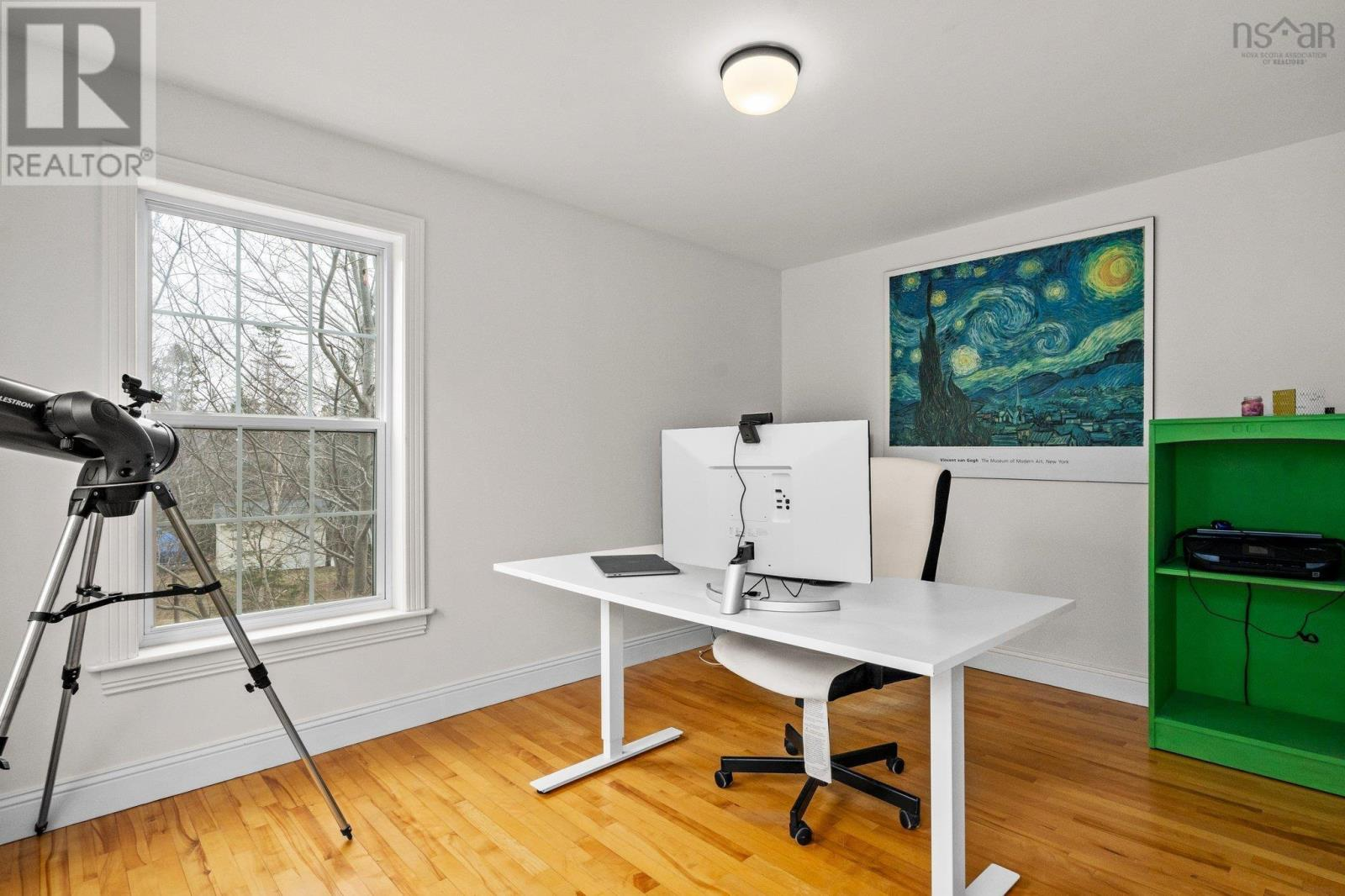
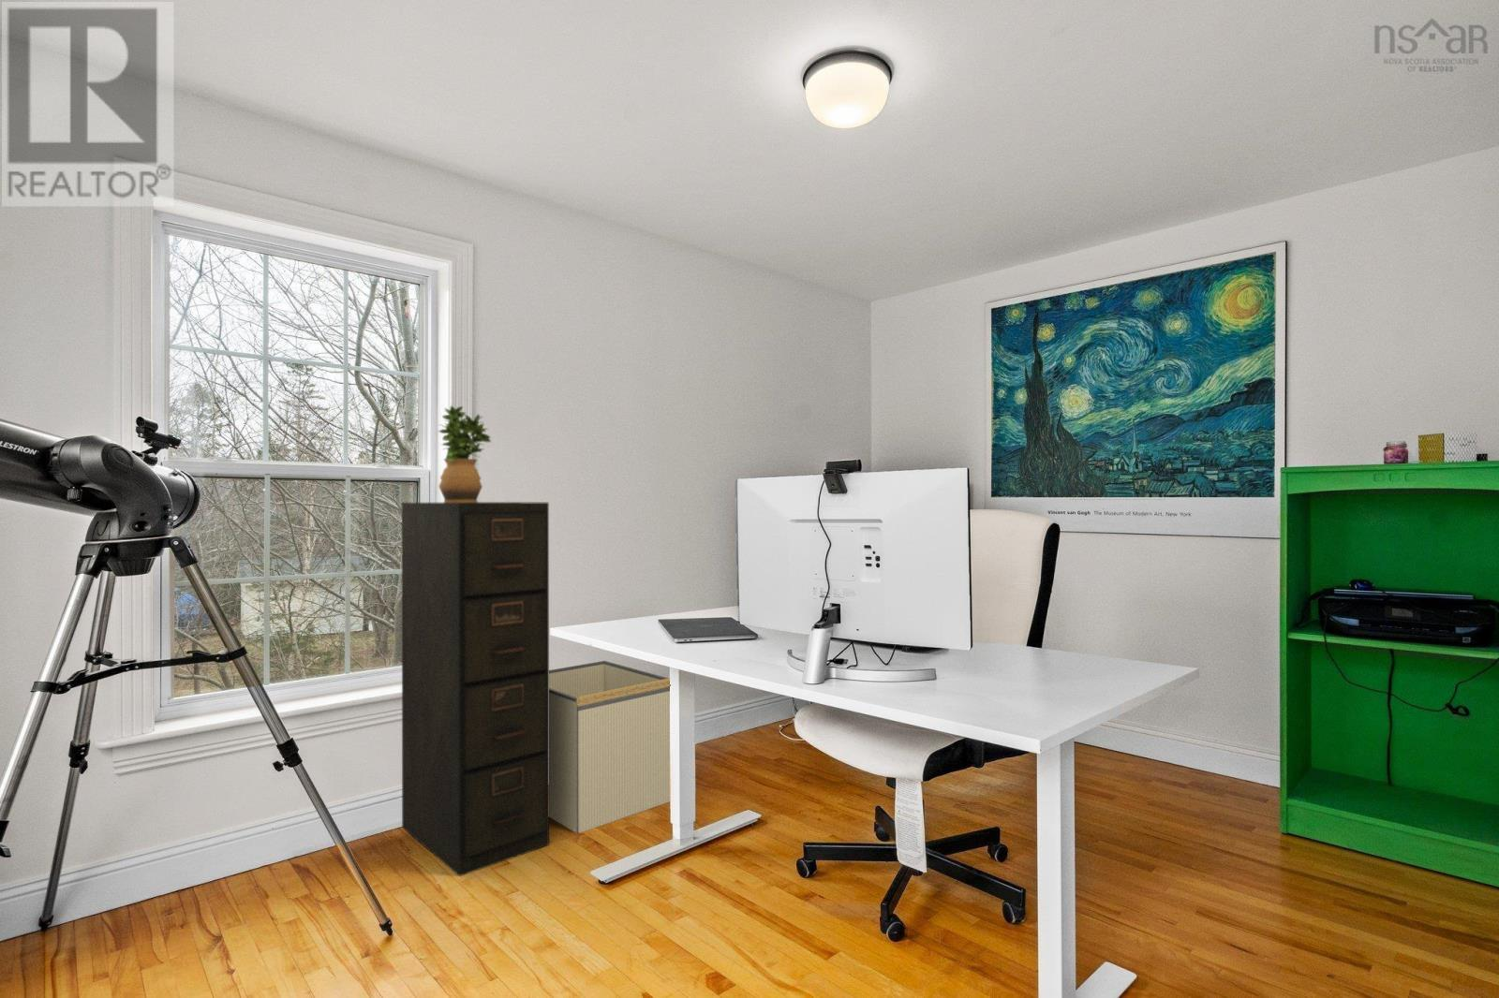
+ filing cabinet (475, 669)
+ storage bin (592, 736)
+ potted plant (461, 453)
